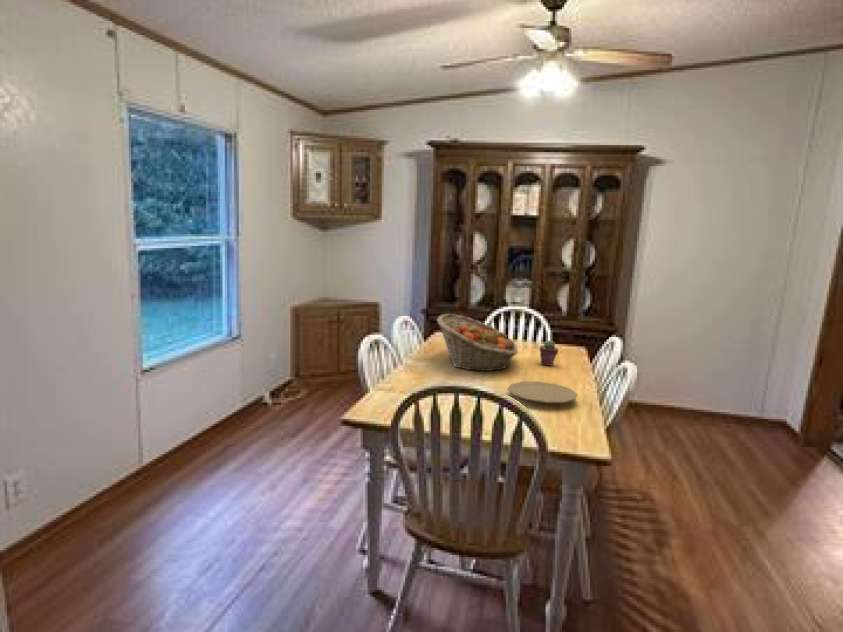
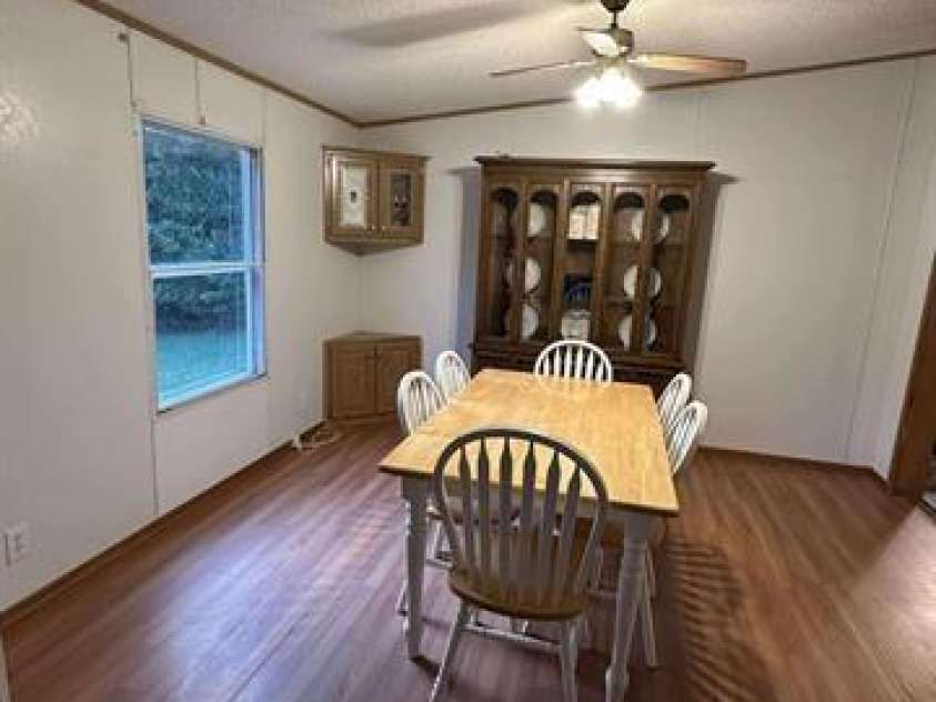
- fruit basket (477, 340)
- potted succulent (548, 352)
- plate (541, 394)
